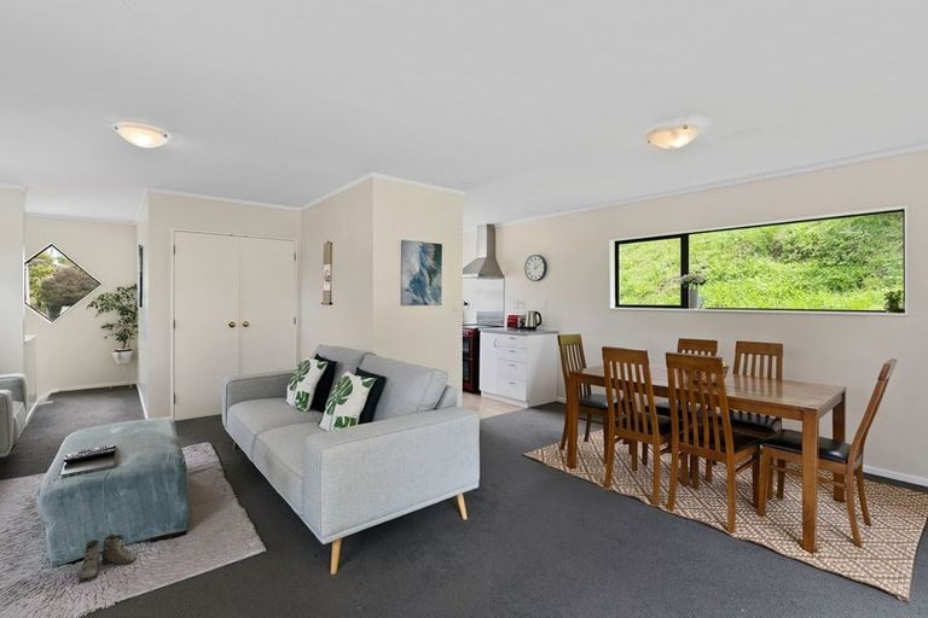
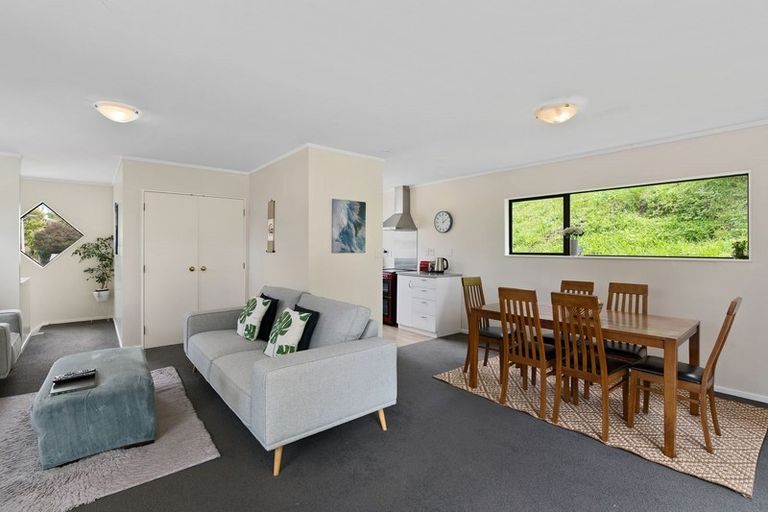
- boots (103, 554)
